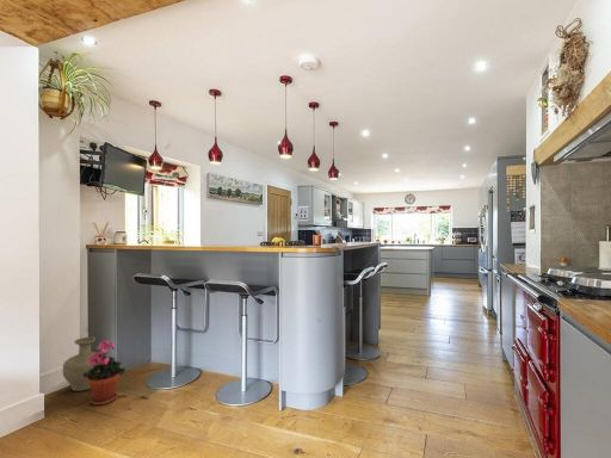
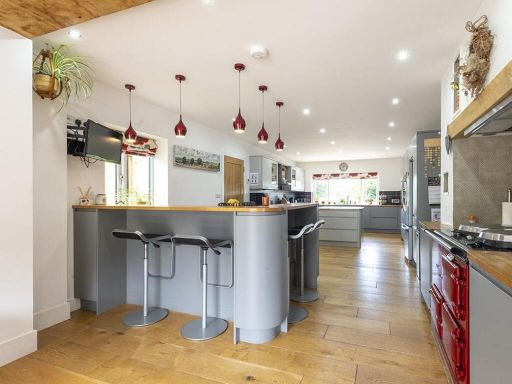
- potted plant (103, 370)
- vase (85, 363)
